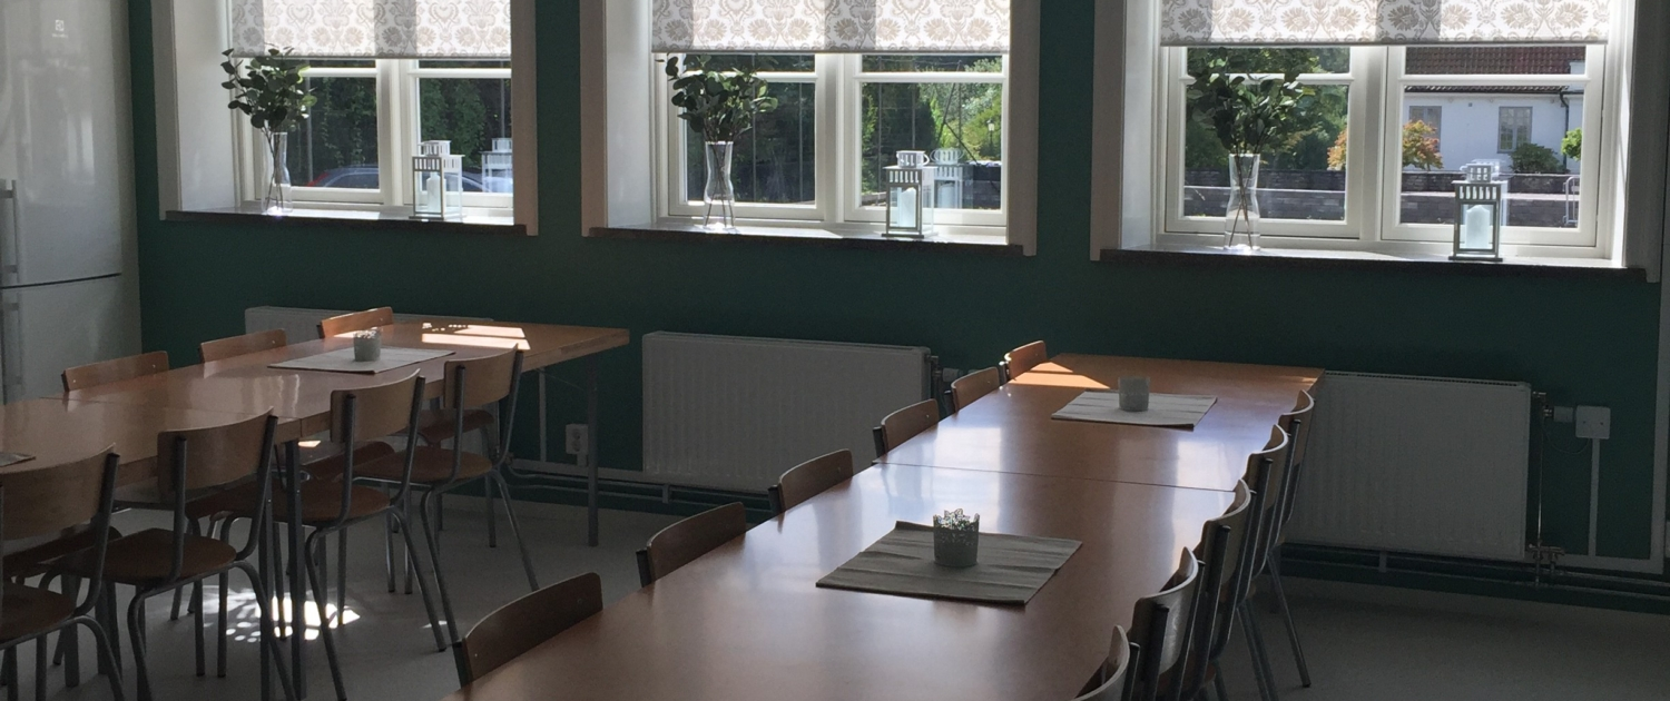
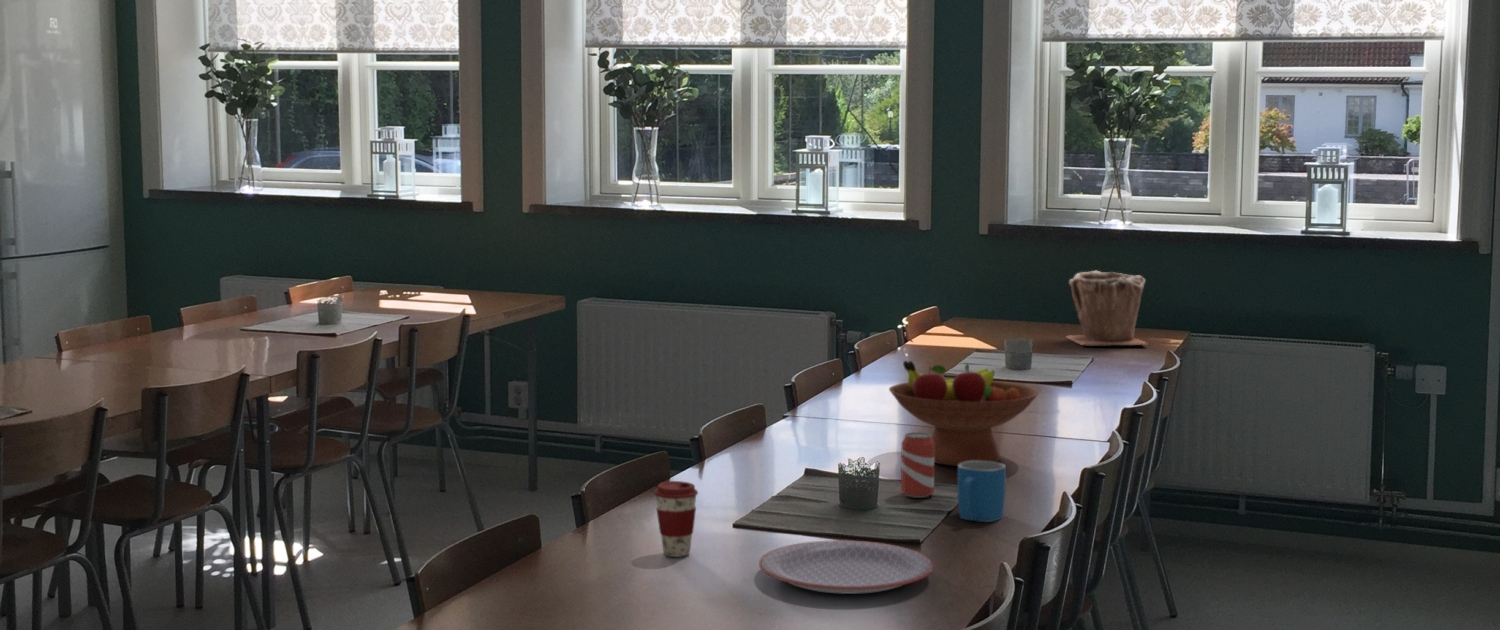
+ beverage can (917, 465)
+ coffee cup (676, 519)
+ plate (845, 569)
+ plant pot (1106, 307)
+ fruit bowl (963, 411)
+ mug (977, 492)
